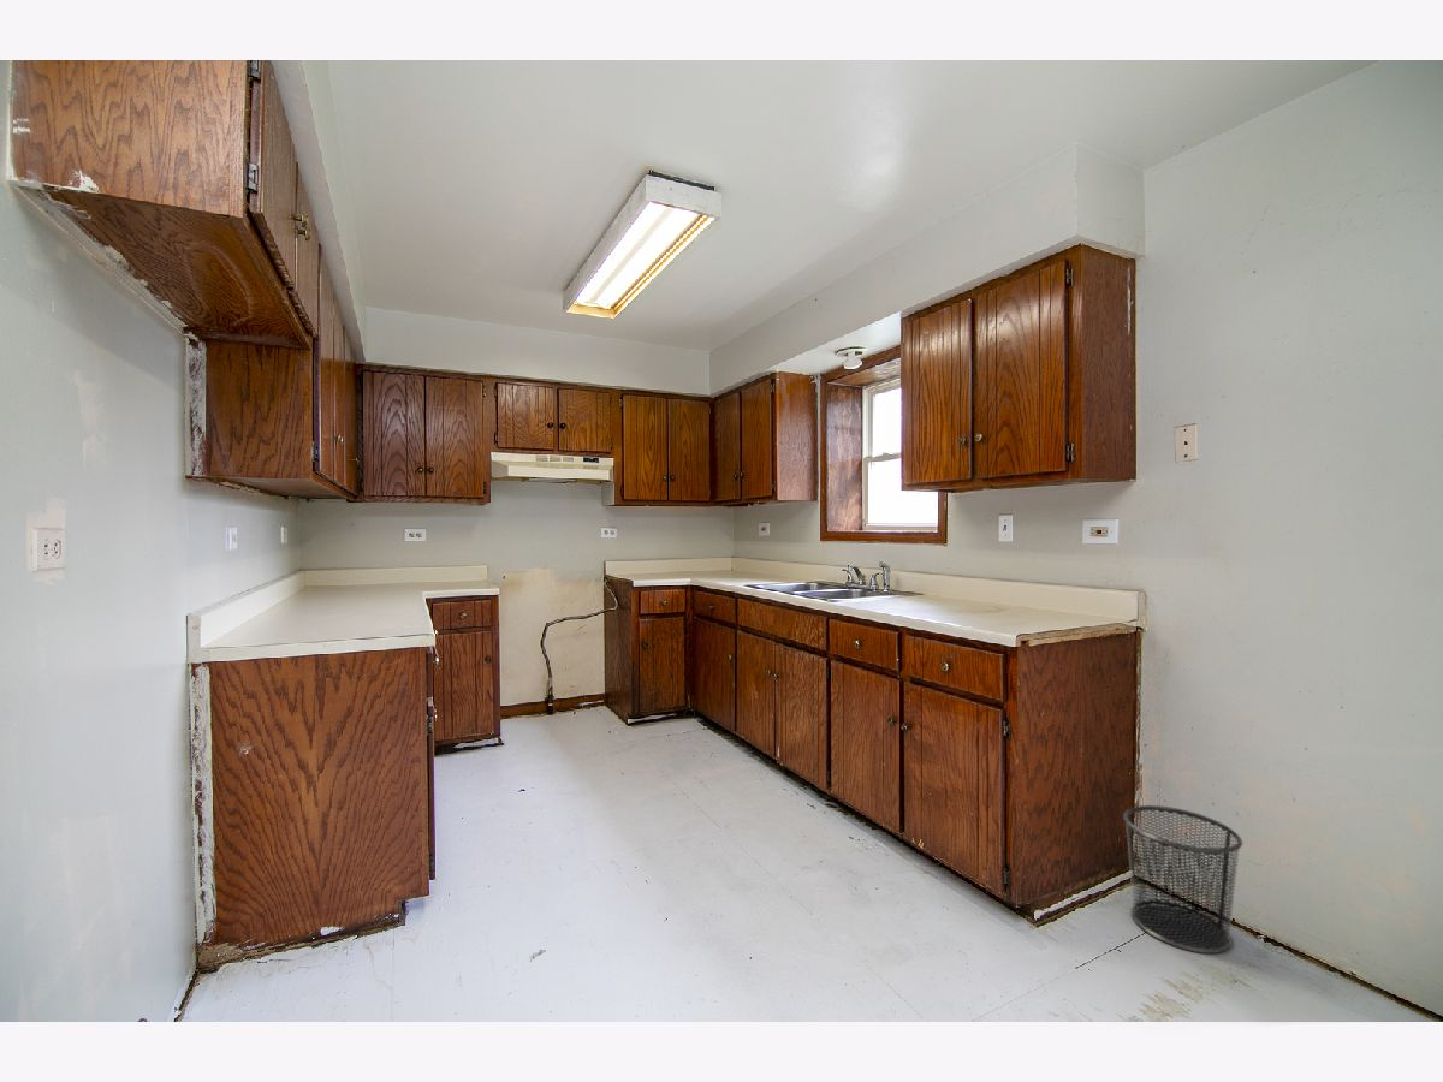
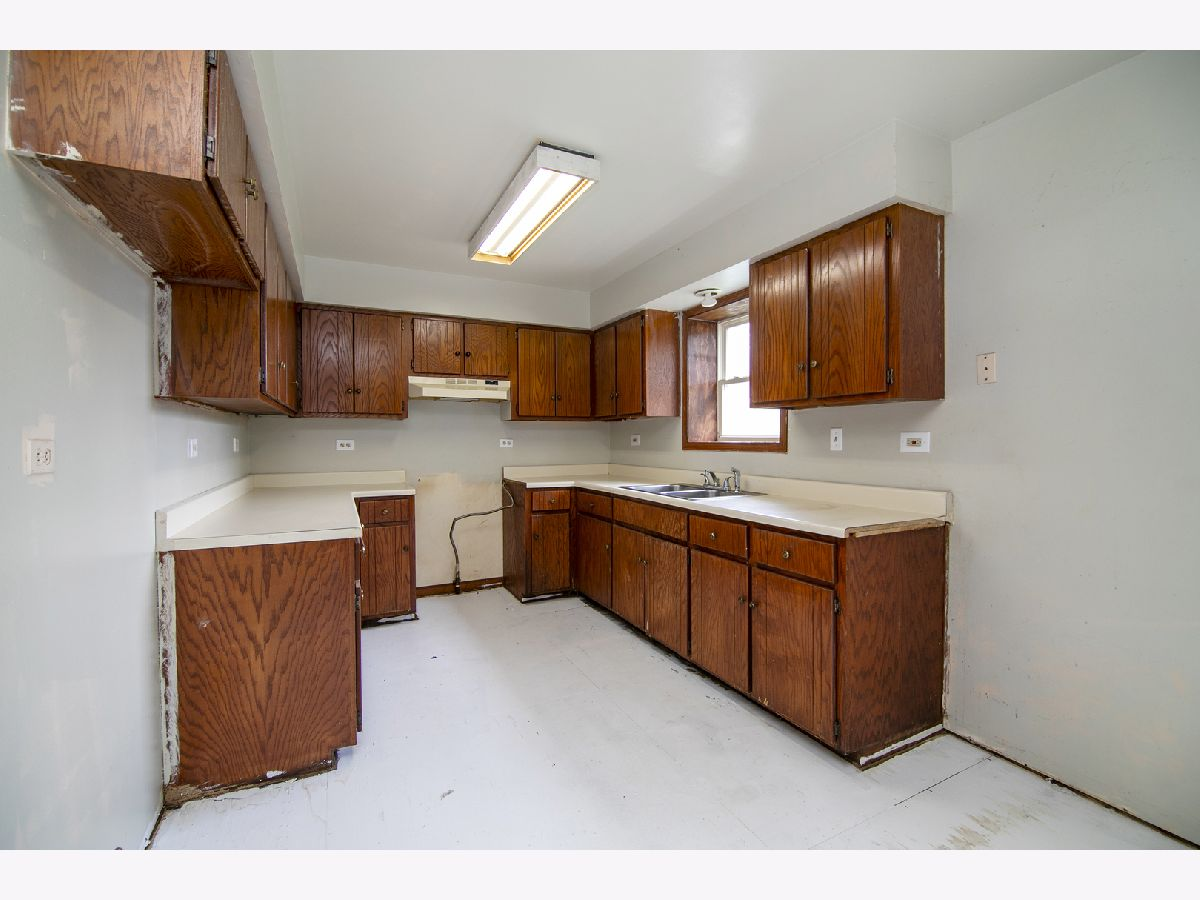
- waste bin (1180, 876)
